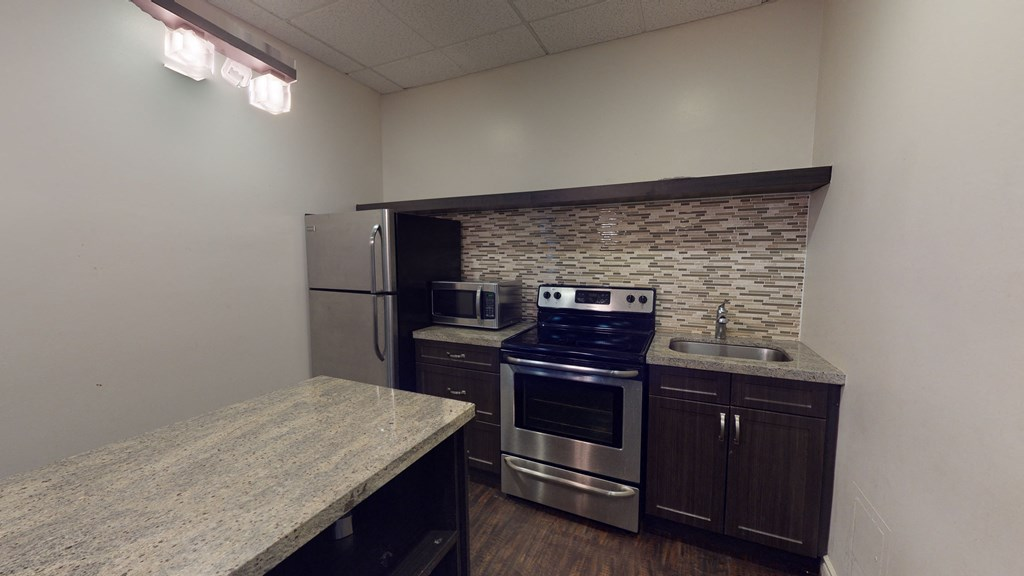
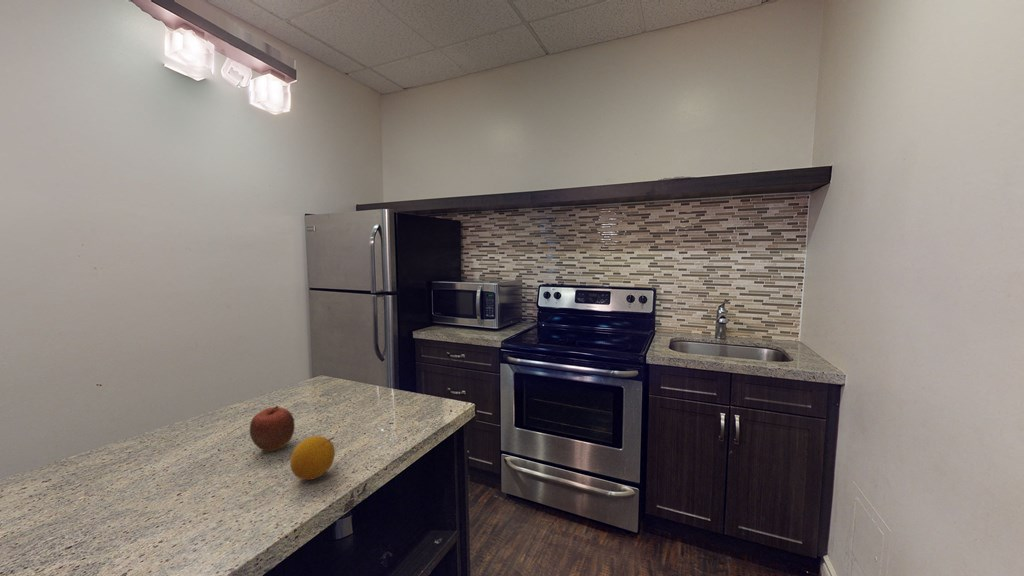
+ fruit (312, 457)
+ apple (272, 427)
